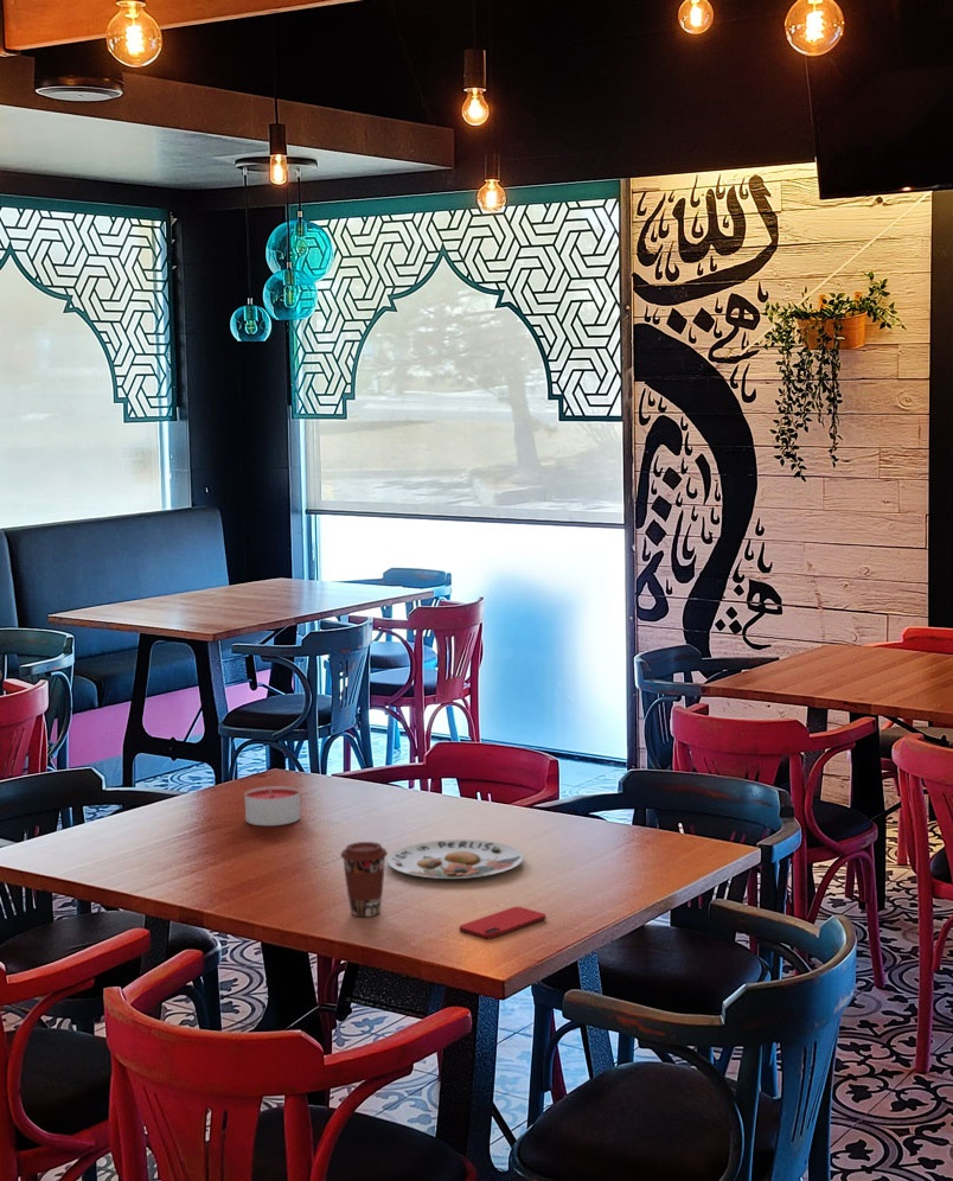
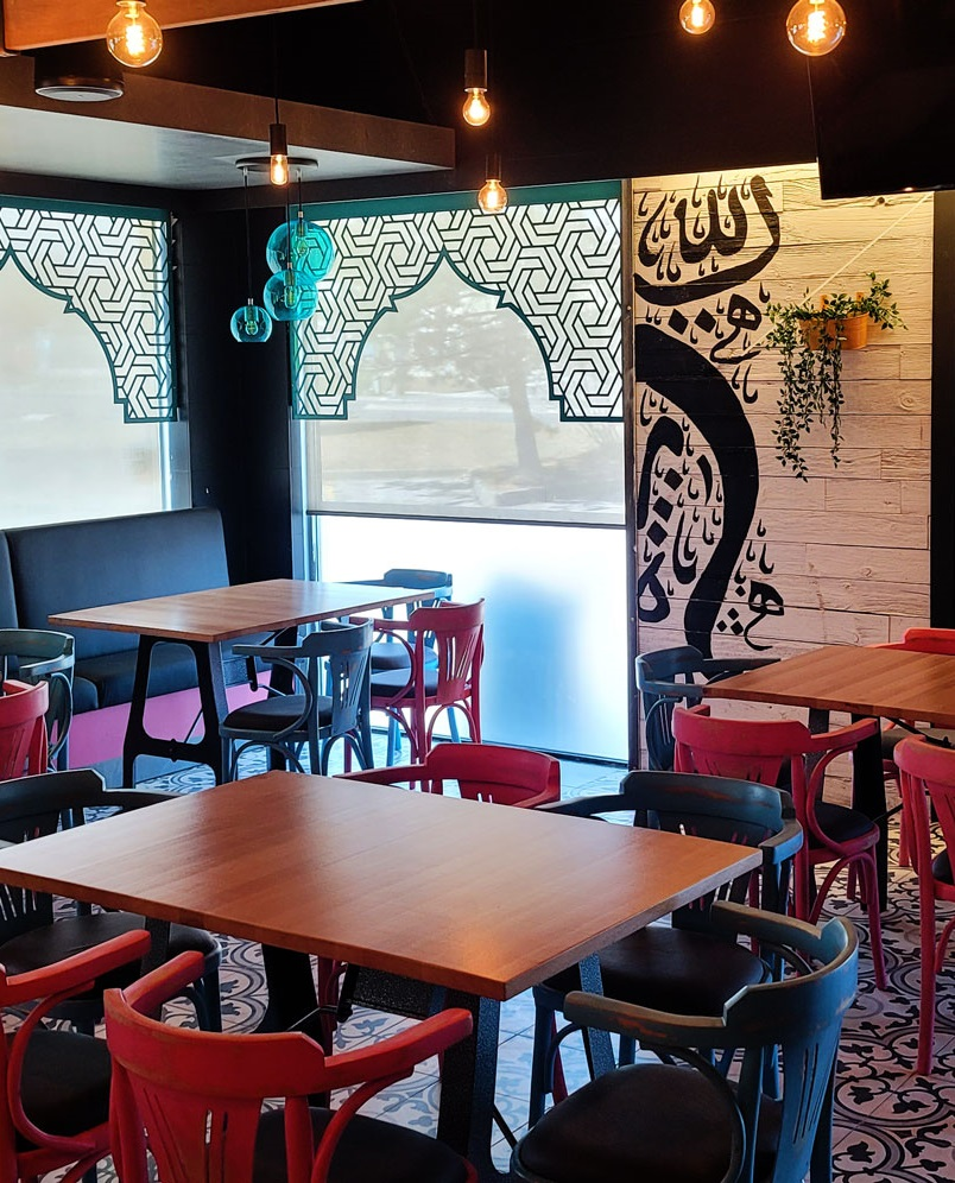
- plate (455, 860)
- candle (271, 804)
- coffee cup (364, 879)
- smartphone (503, 921)
